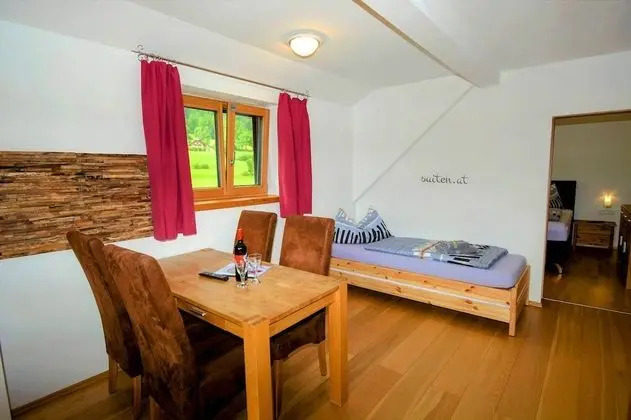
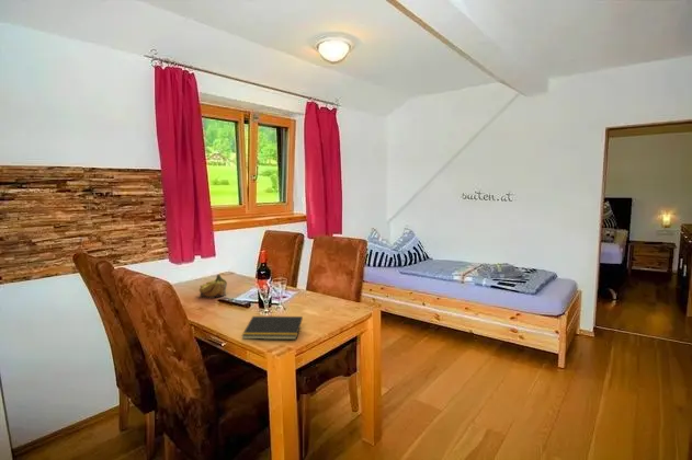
+ notepad (273, 326)
+ fruit (212, 284)
